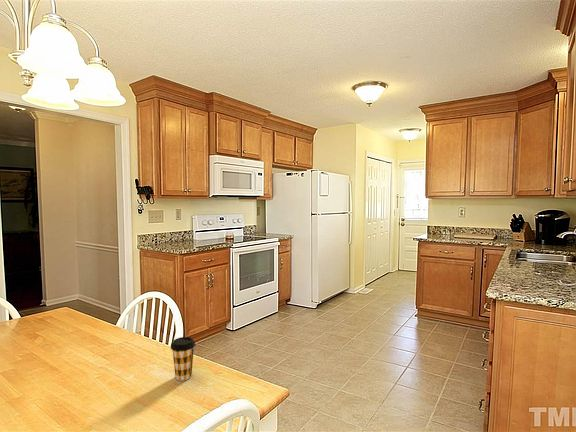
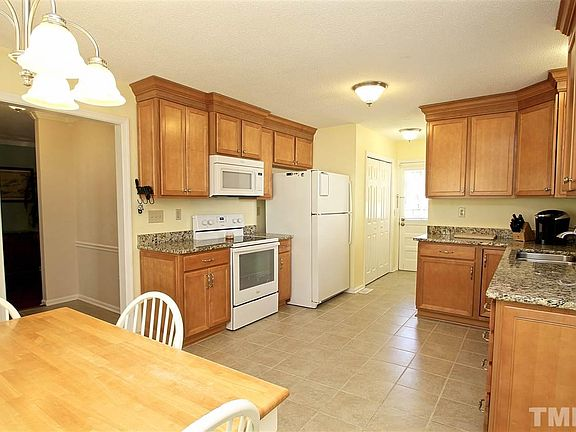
- coffee cup (183, 358)
